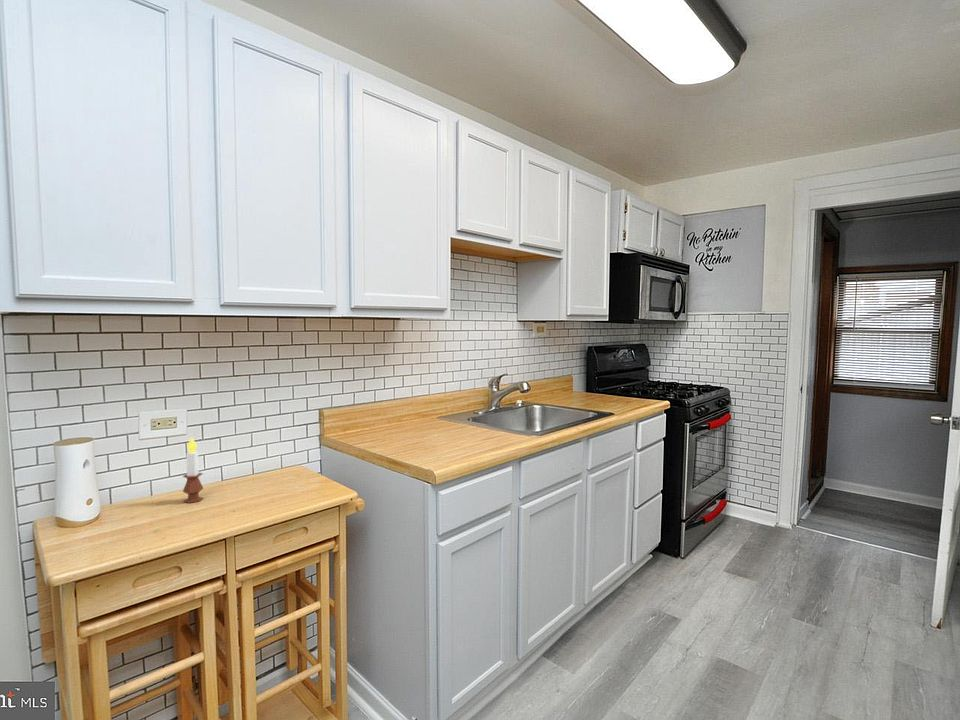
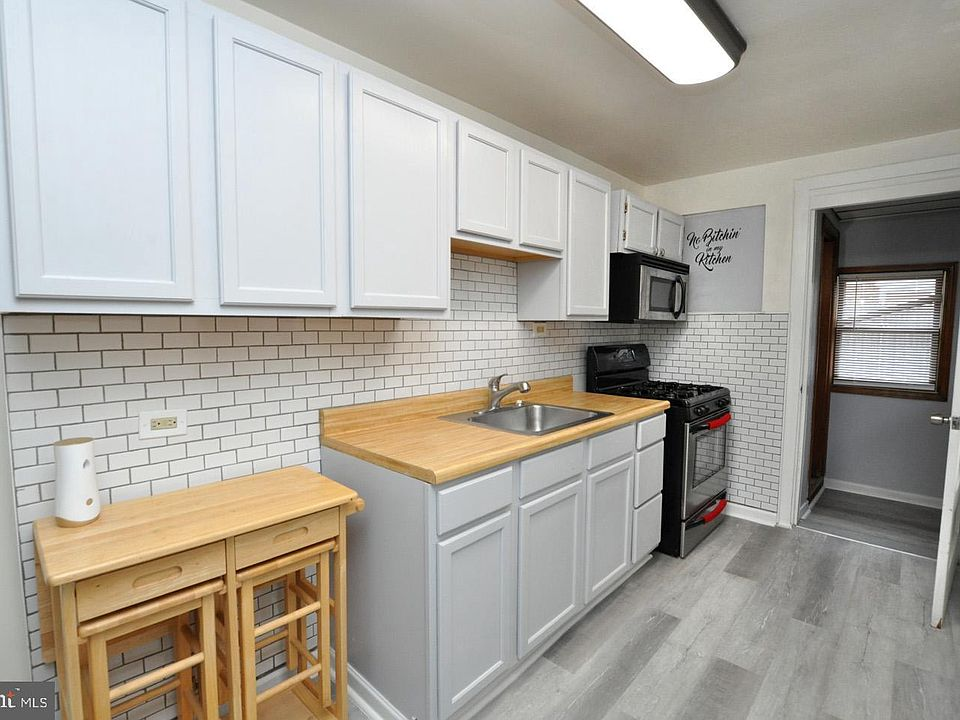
- candle (192, 468)
